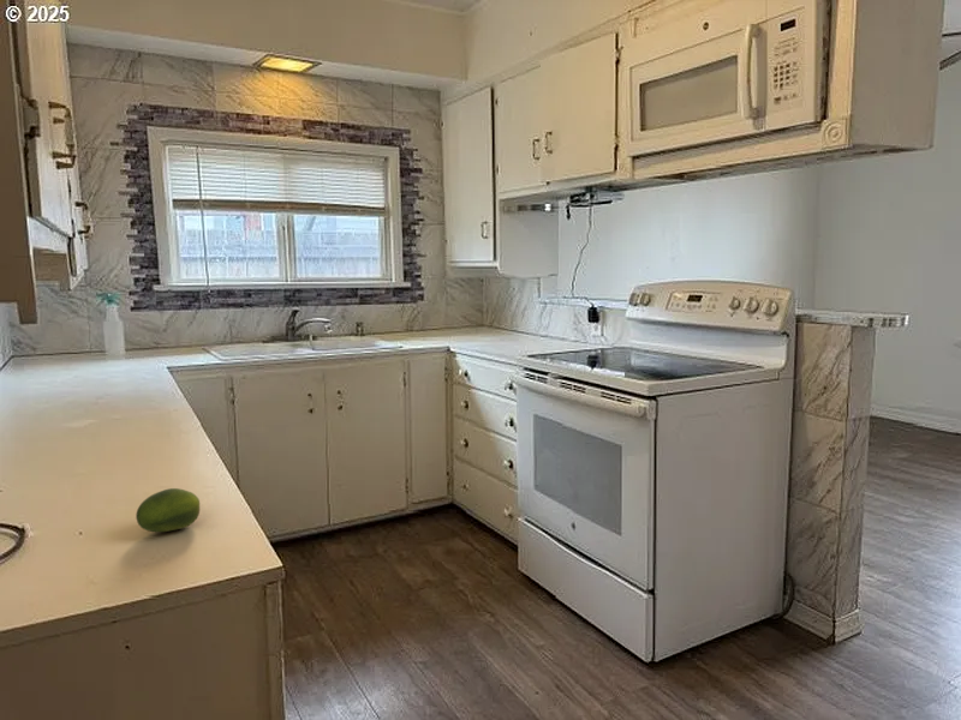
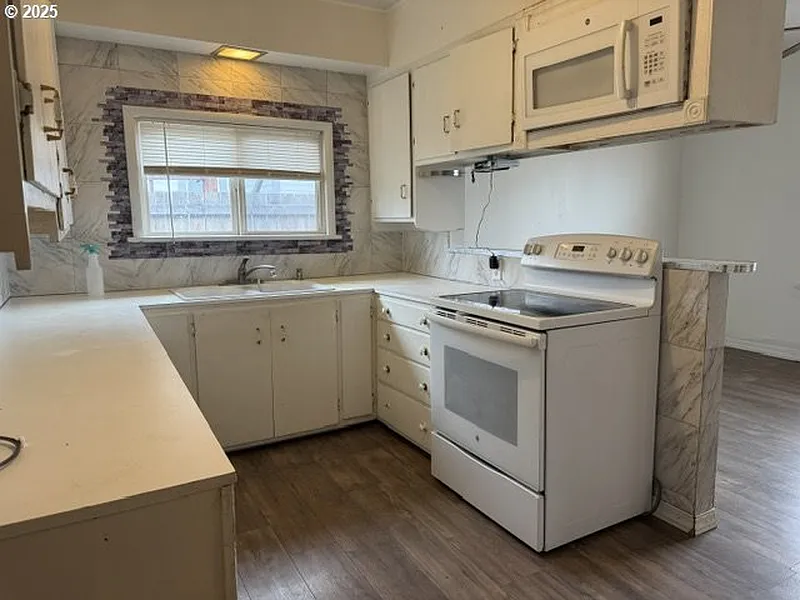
- fruit (168, 510)
